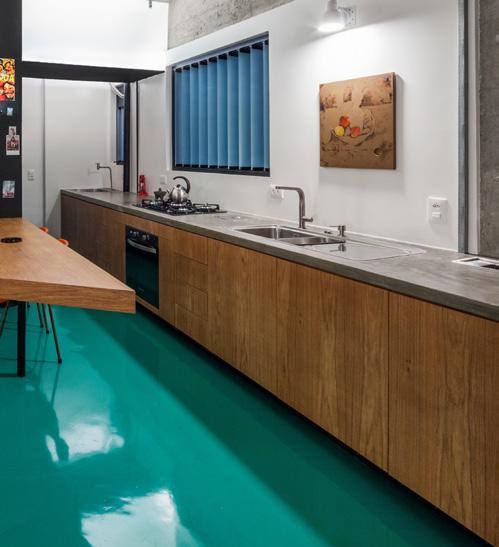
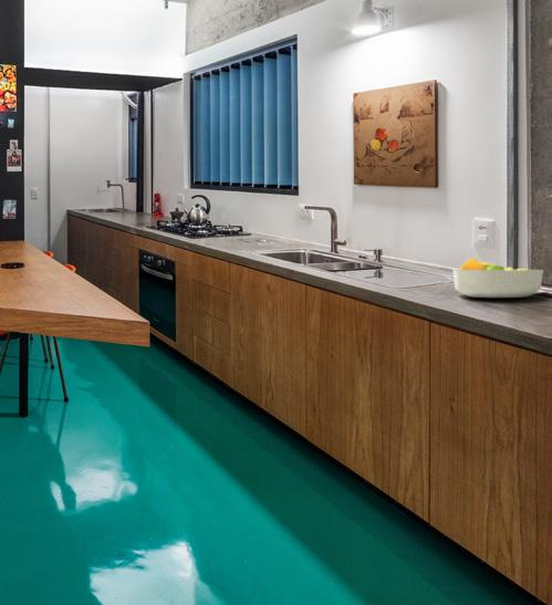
+ fruit bowl (497, 277)
